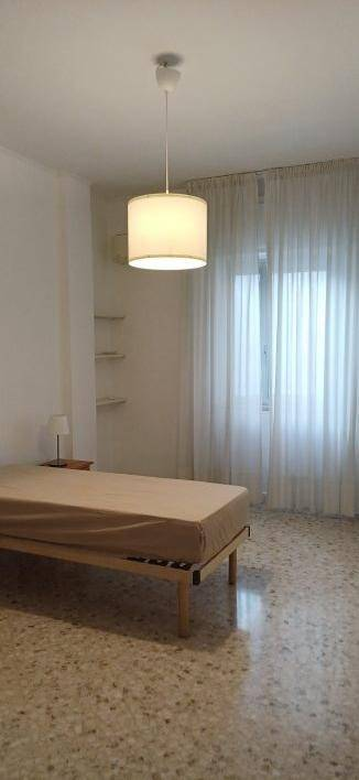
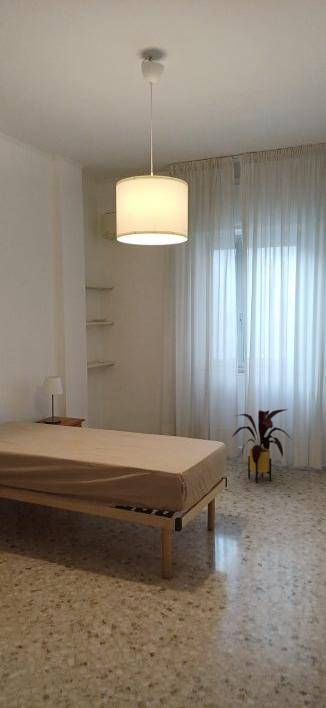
+ house plant (260, 443)
